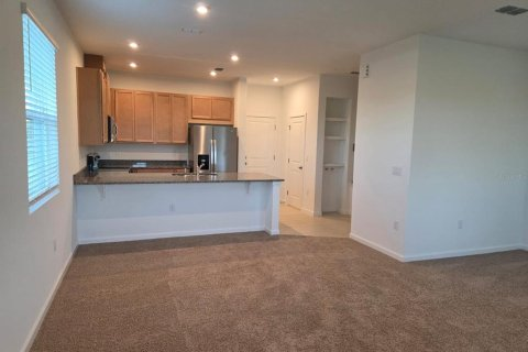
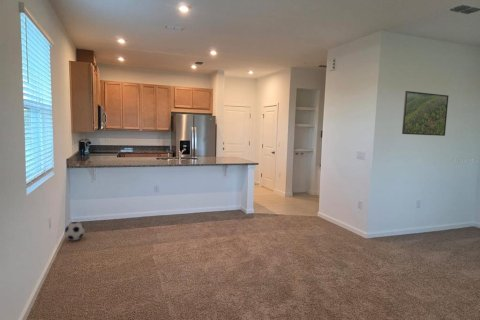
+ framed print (425, 114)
+ soccer ball (74, 231)
